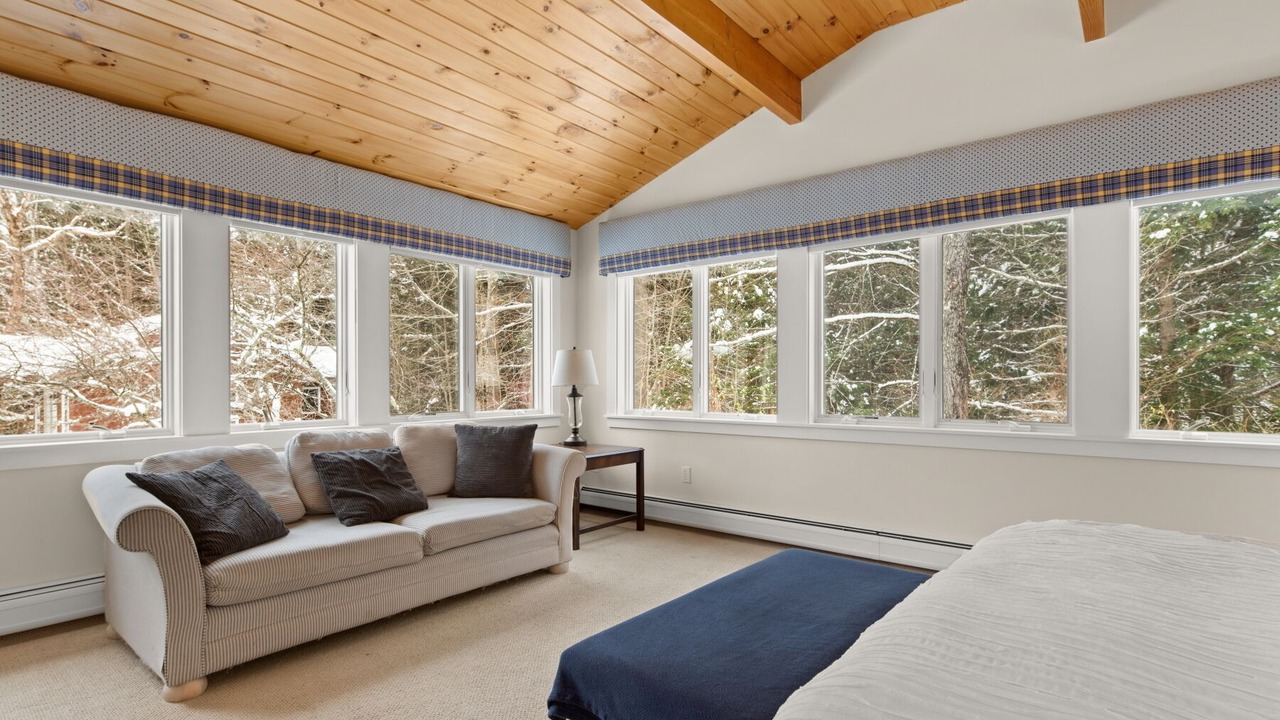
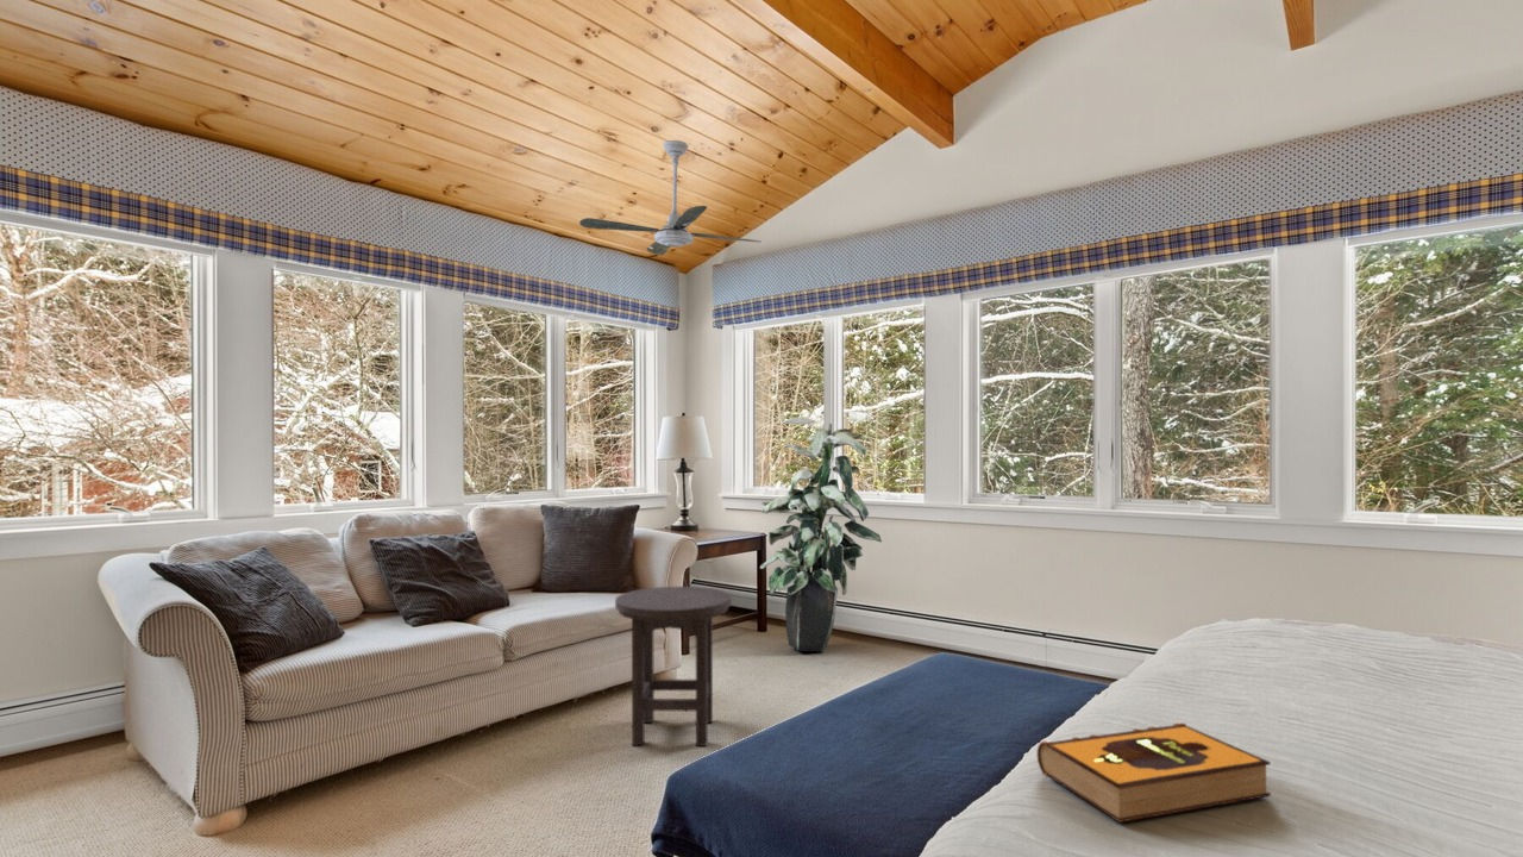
+ ceiling fan (673, 193)
+ hardback book (1148, 765)
+ stool (673, 680)
+ indoor plant (813, 532)
